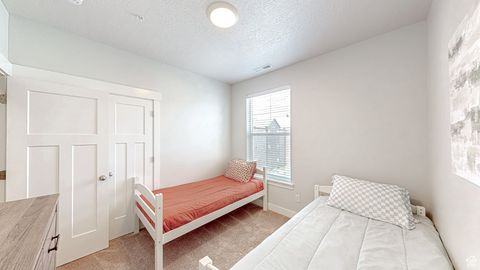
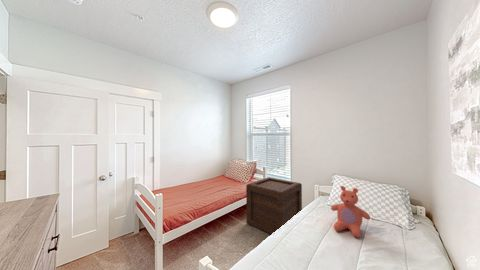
+ teddy bear (348, 208)
+ wooden crate (274, 203)
